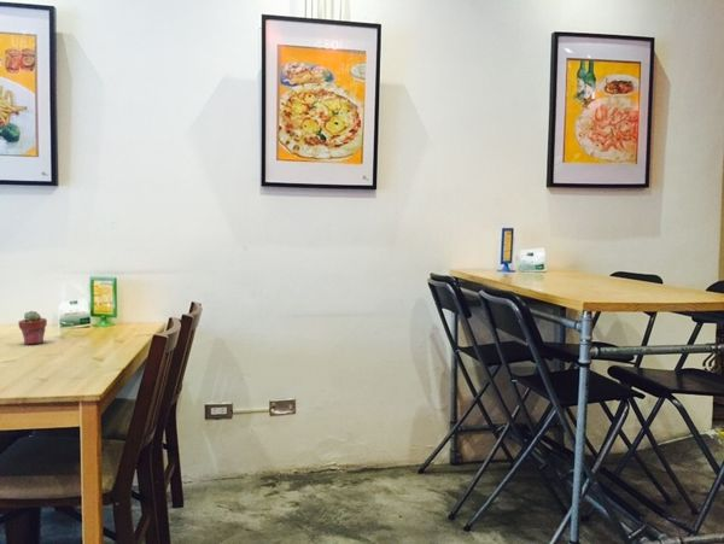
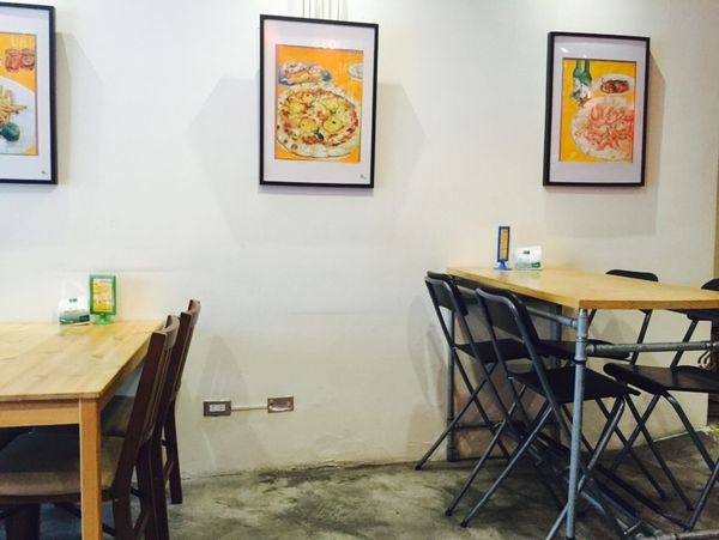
- potted succulent (33, 326)
